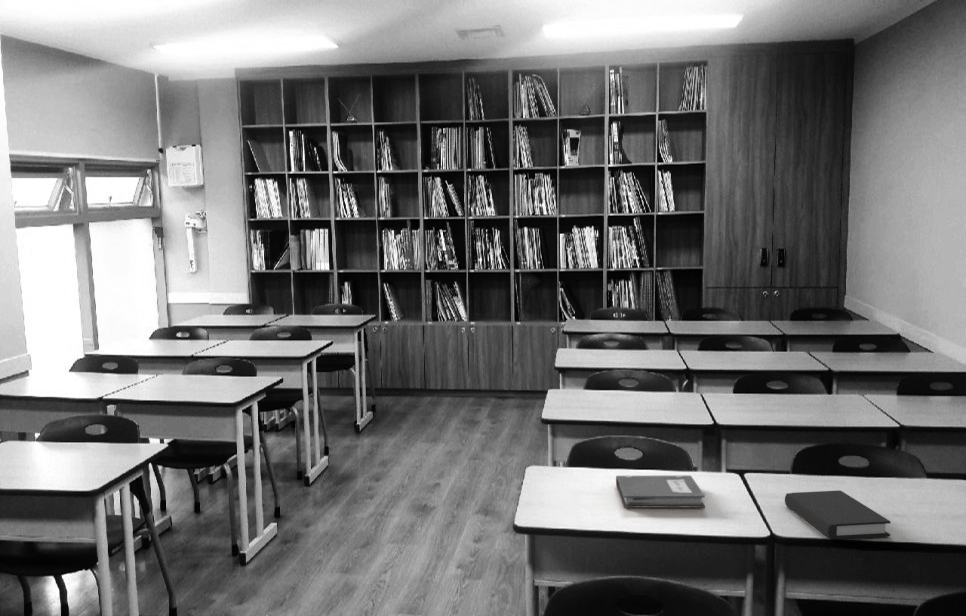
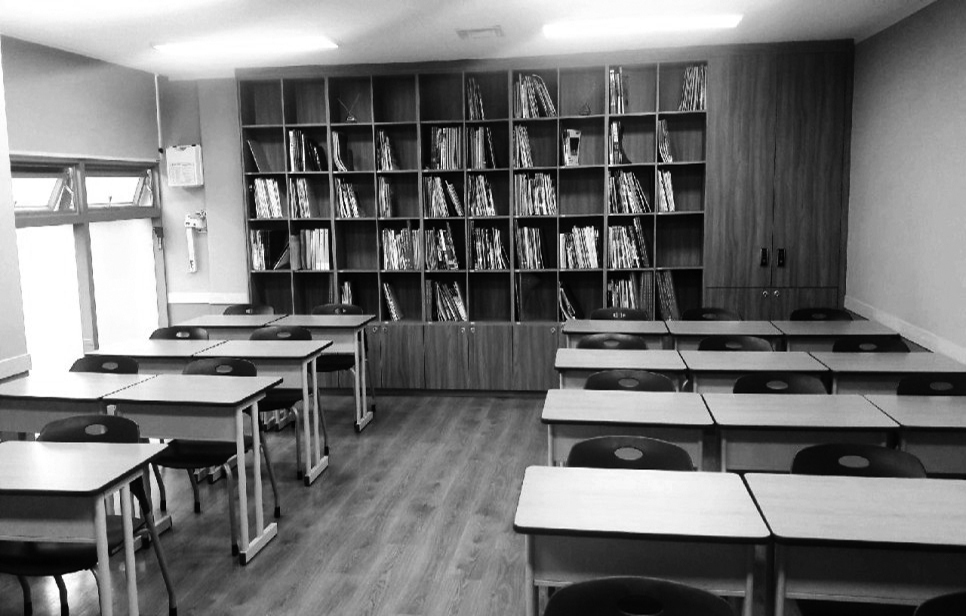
- book (834, 513)
- notebook (660, 490)
